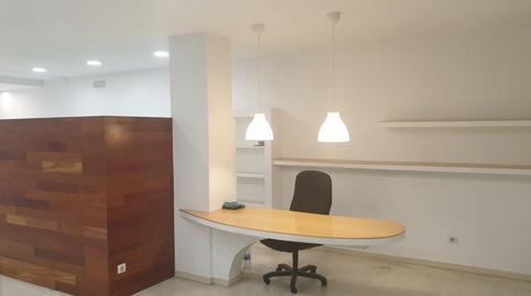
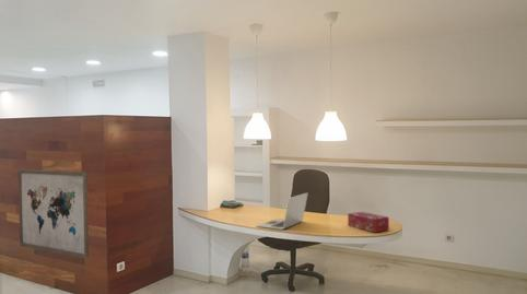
+ wall art (51, 211)
+ tissue box (367, 221)
+ laptop (286, 209)
